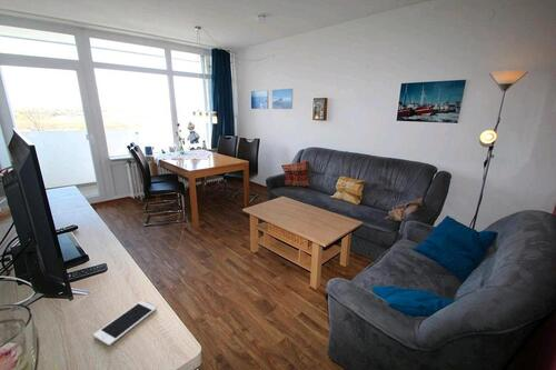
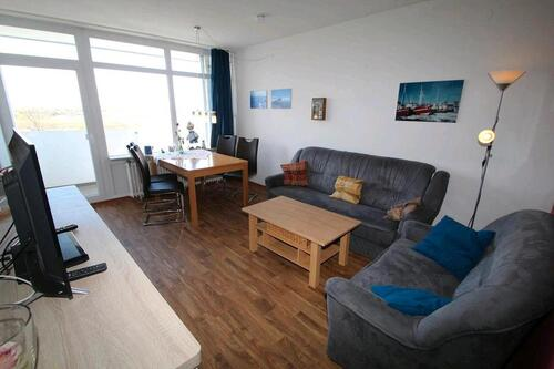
- cell phone (127, 320)
